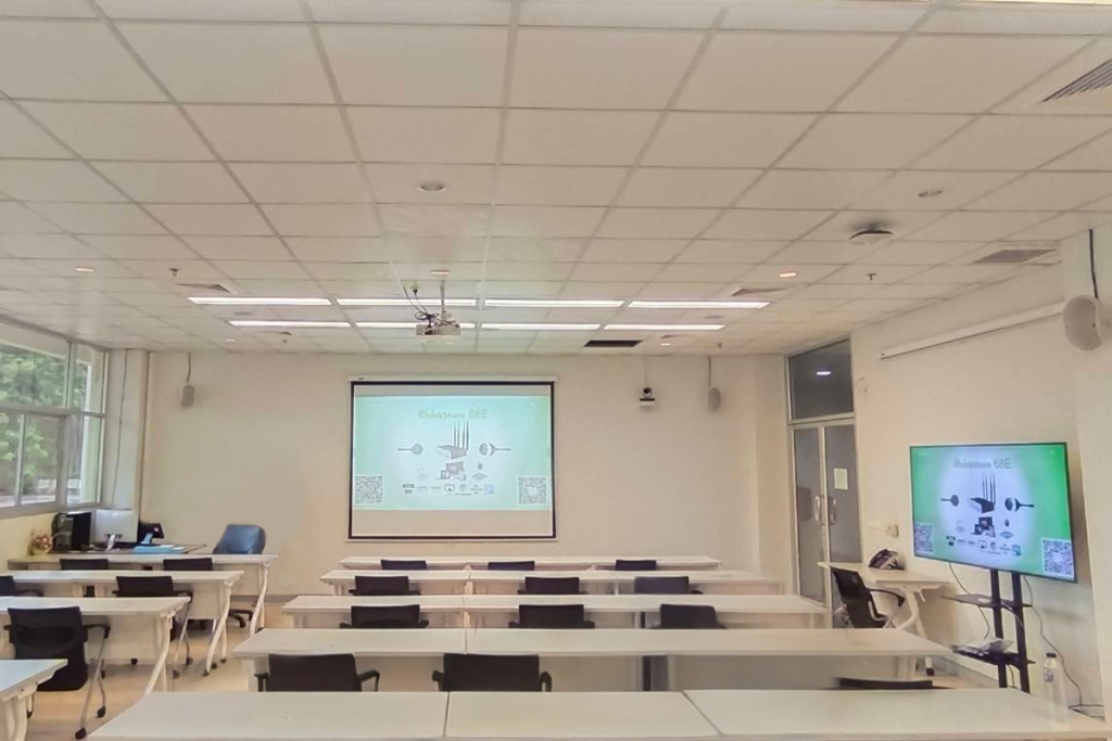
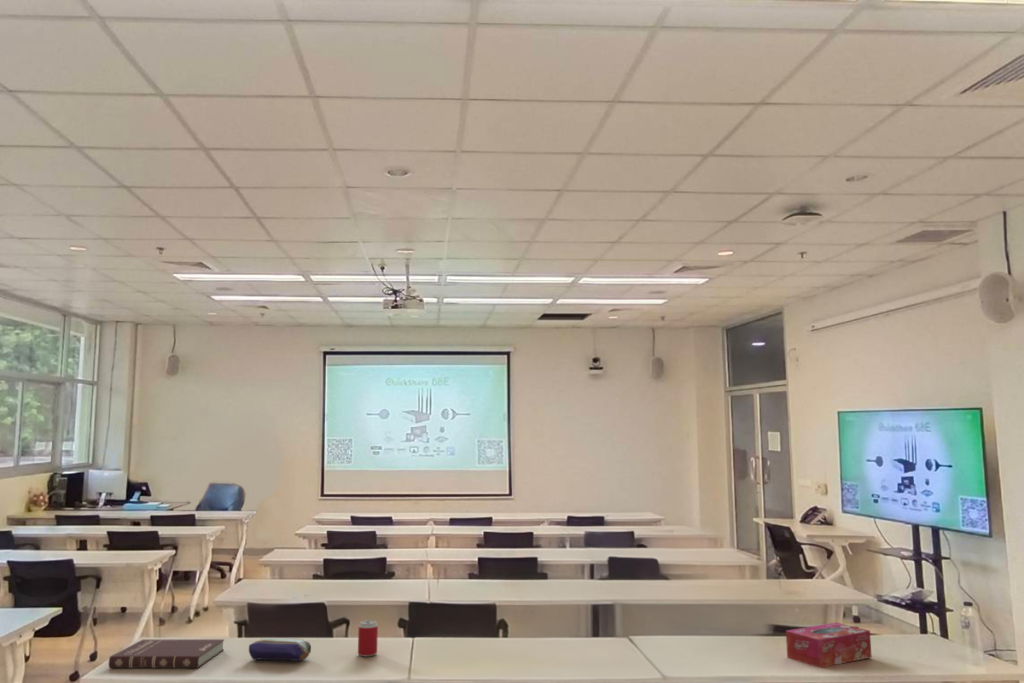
+ tissue box (828, 644)
+ beverage can (367, 638)
+ pencil case (279, 649)
+ book (168, 653)
